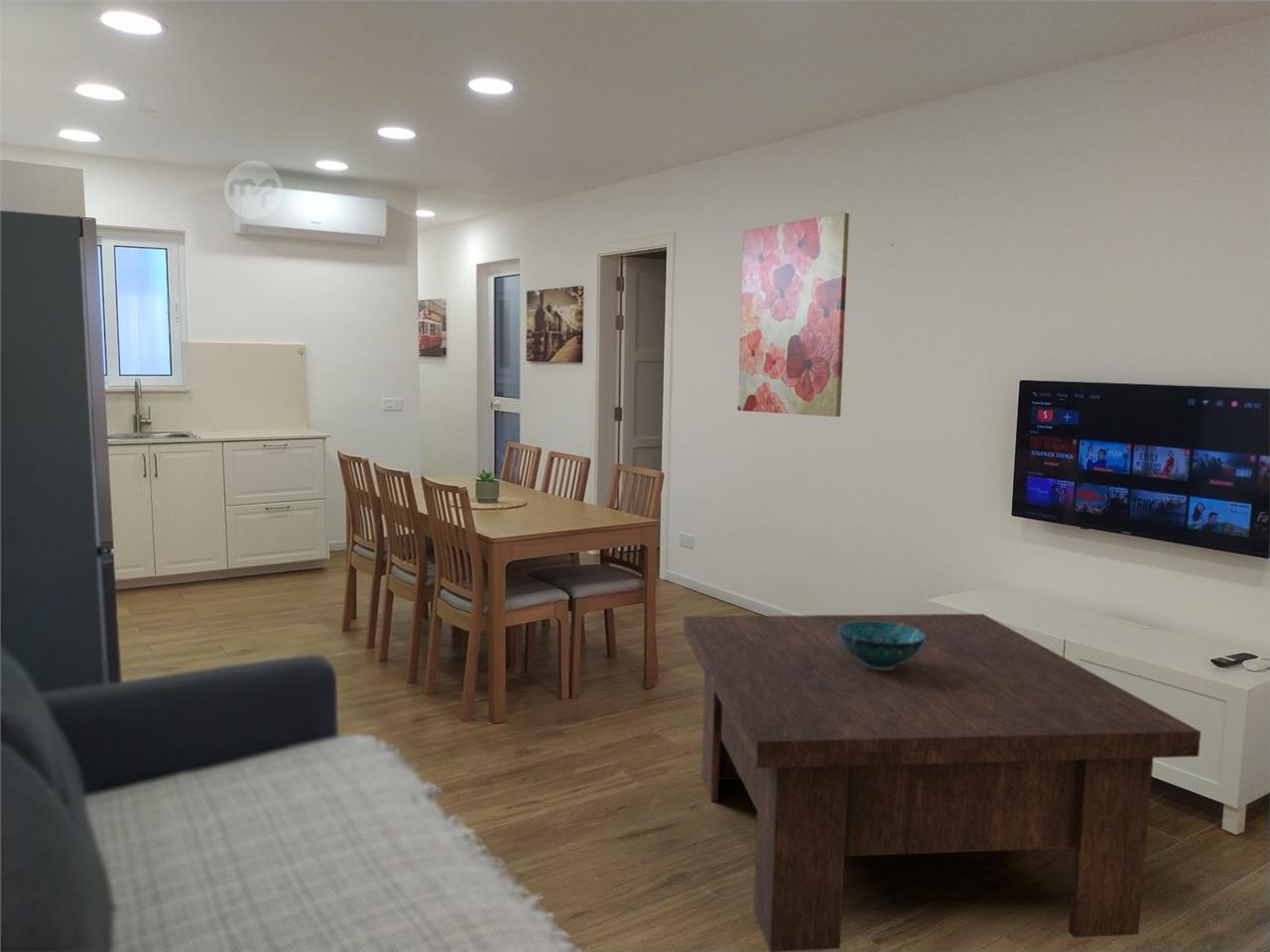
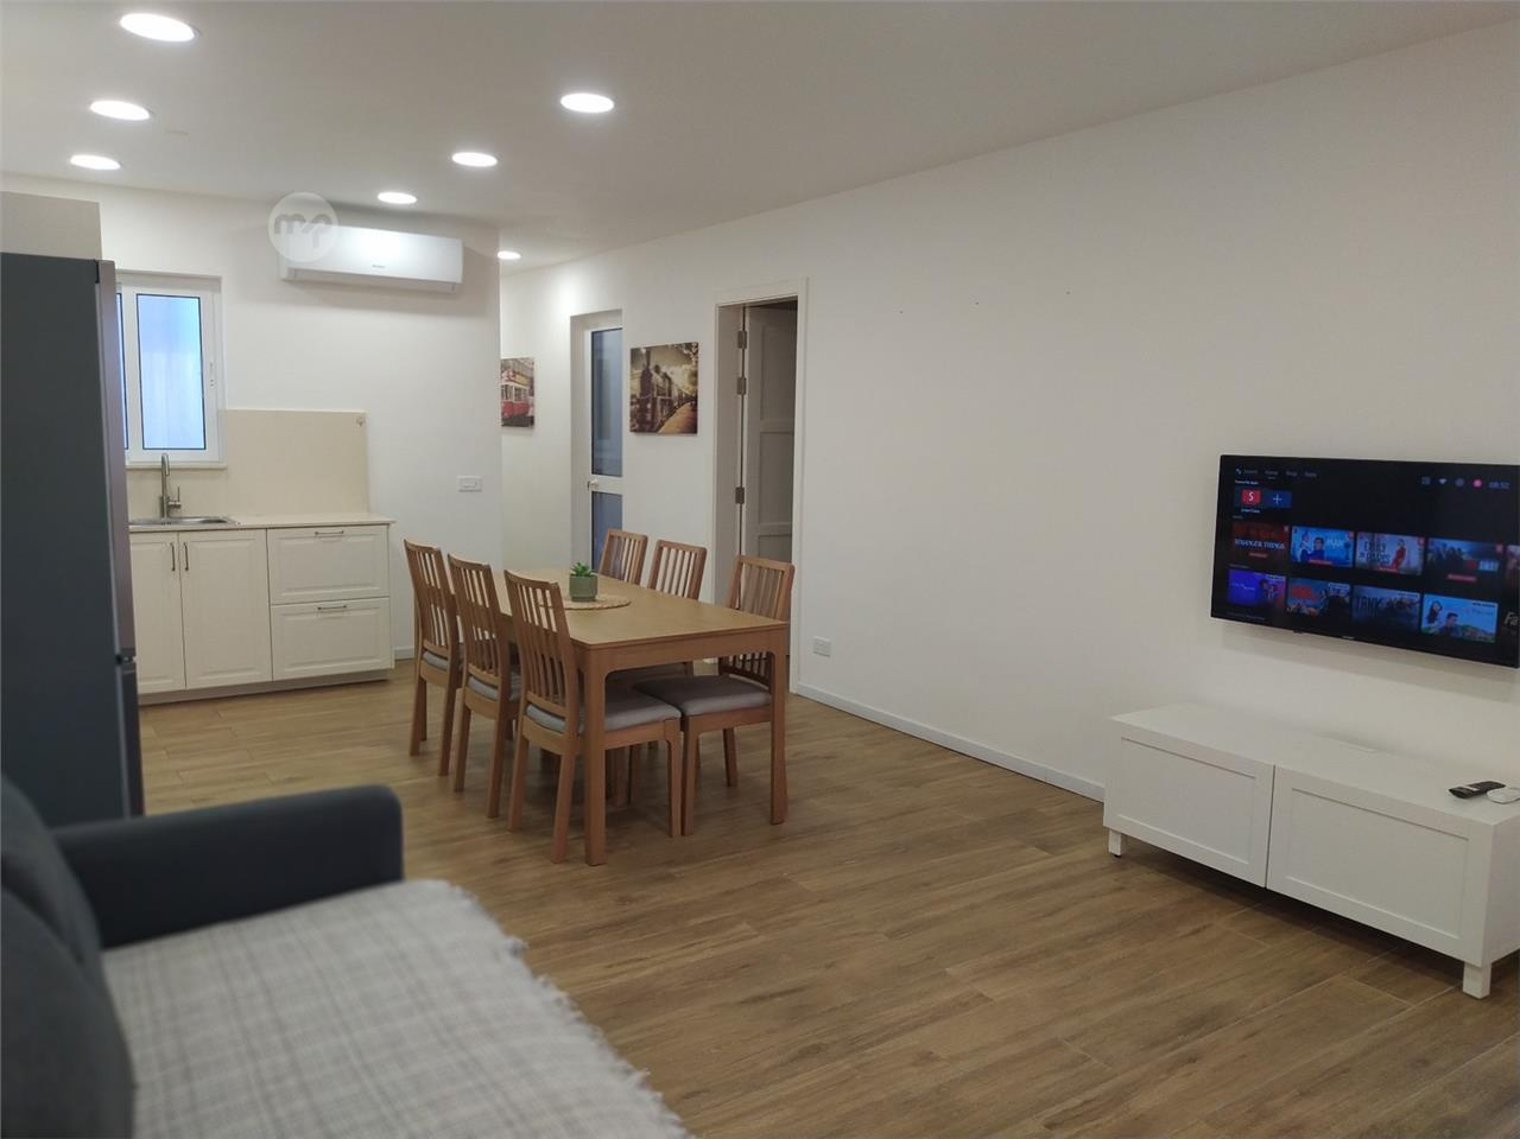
- decorative bowl (880, 647)
- wall art (789, 318)
- coffee table (890, 754)
